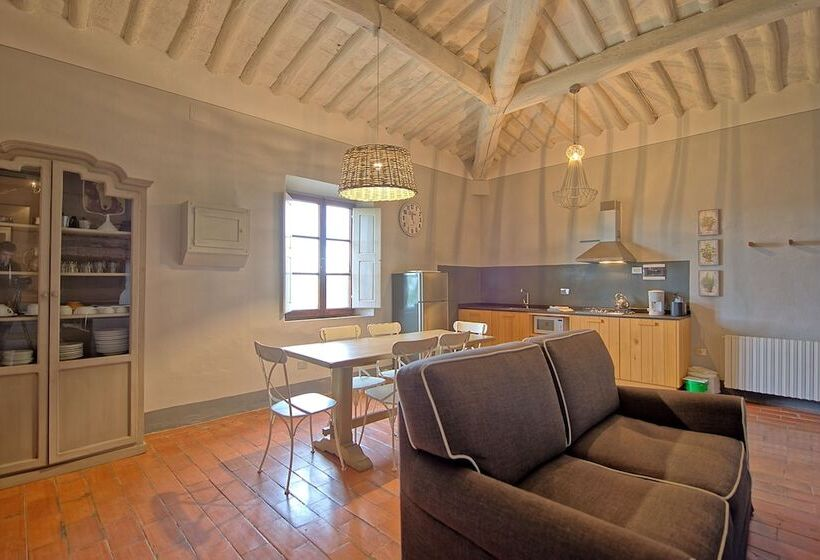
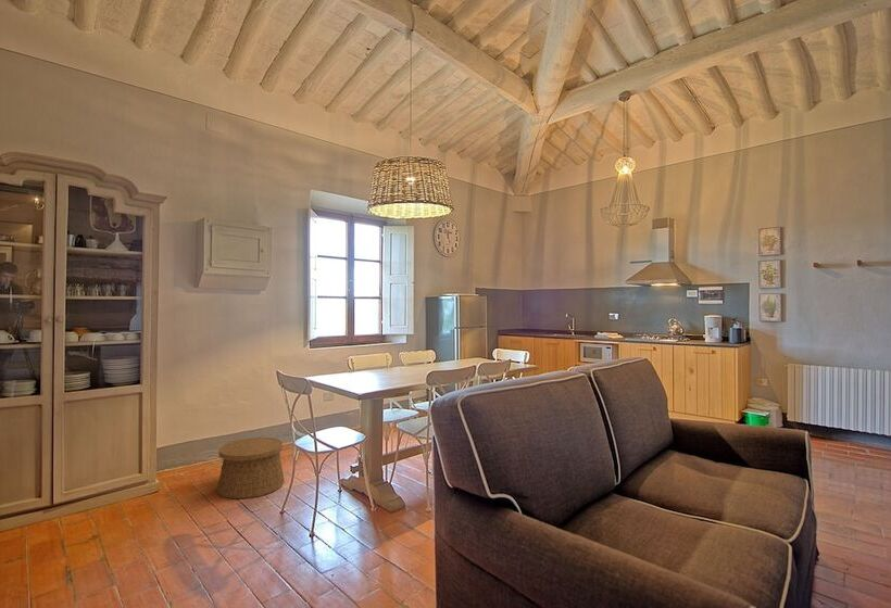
+ basket (251, 466)
